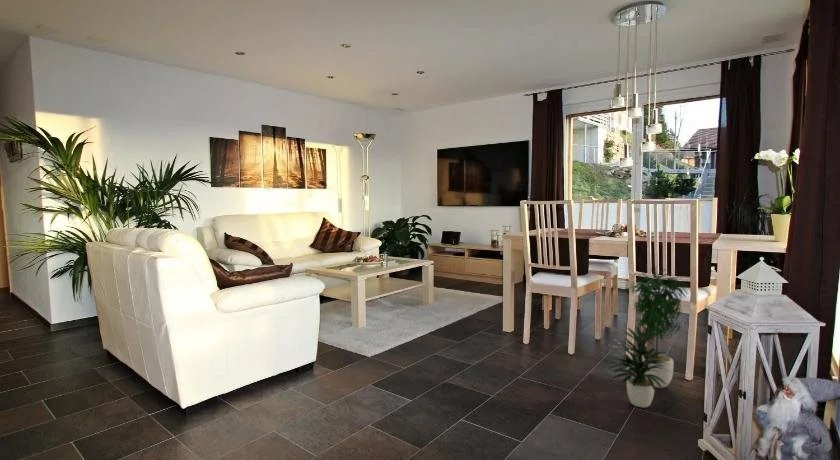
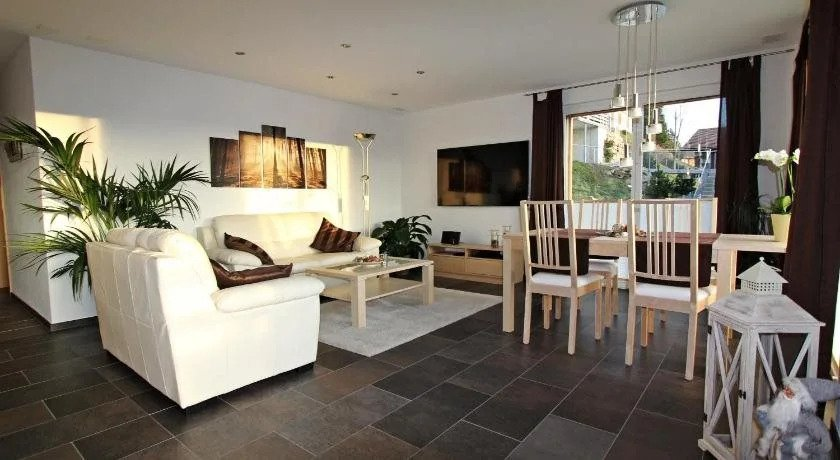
- potted plant (648, 330)
